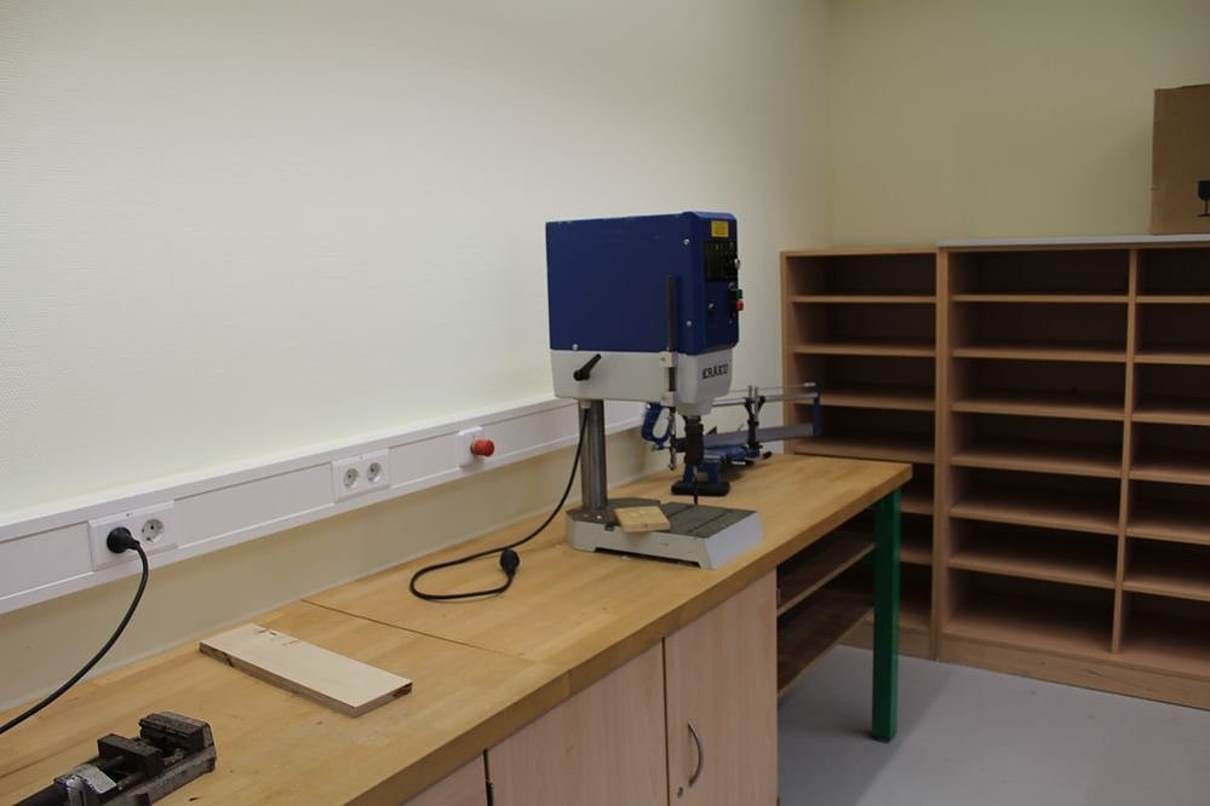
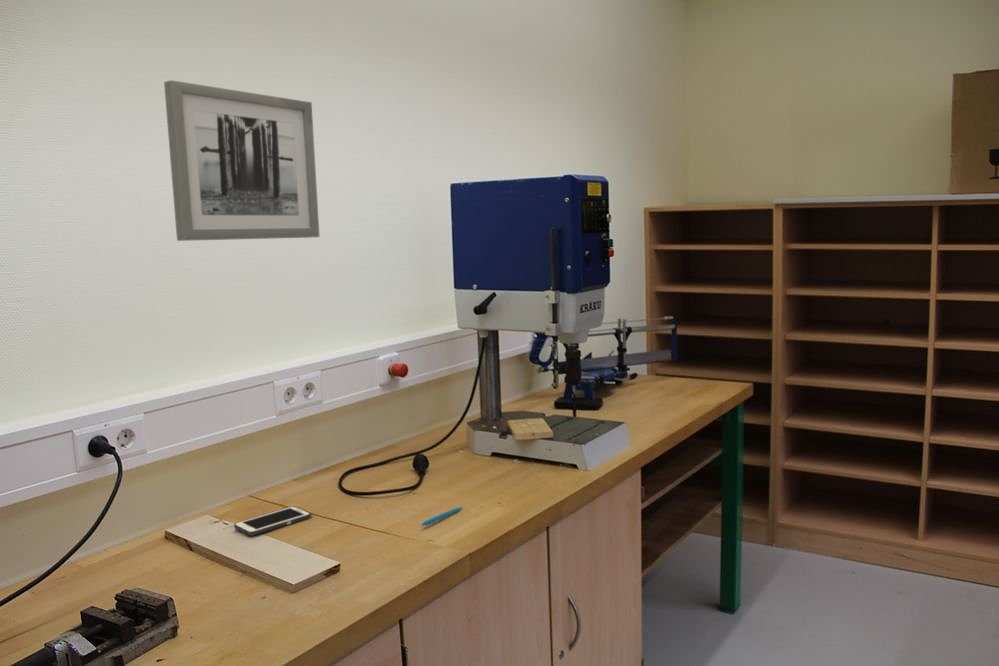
+ wall art (249, 166)
+ cell phone (273, 520)
+ pen (442, 515)
